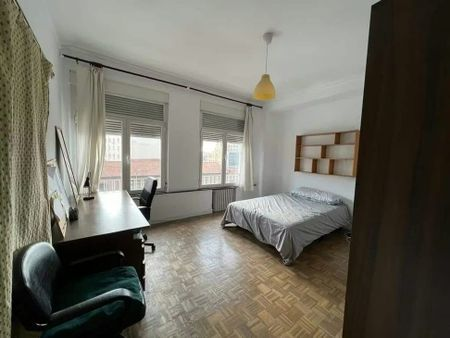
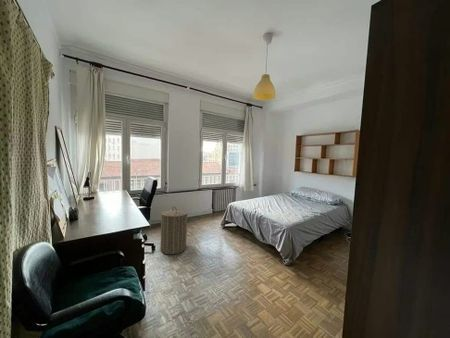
+ laundry hamper (174, 227)
